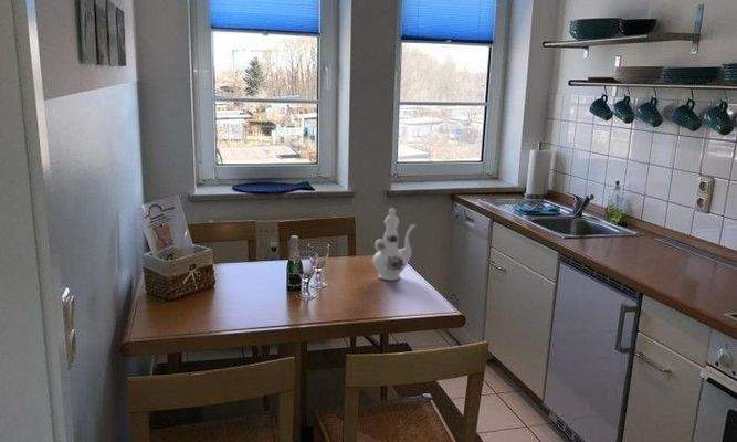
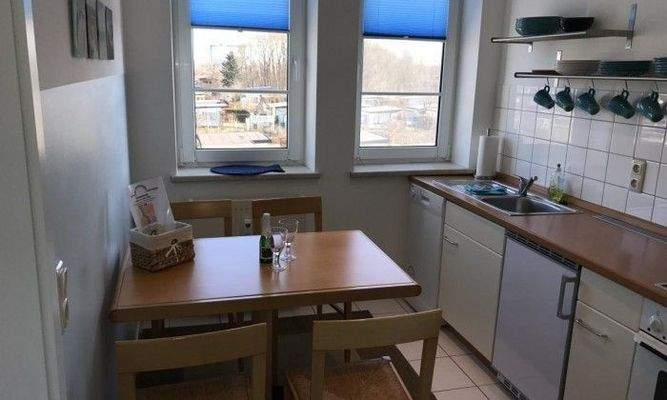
- chinaware (394, 242)
